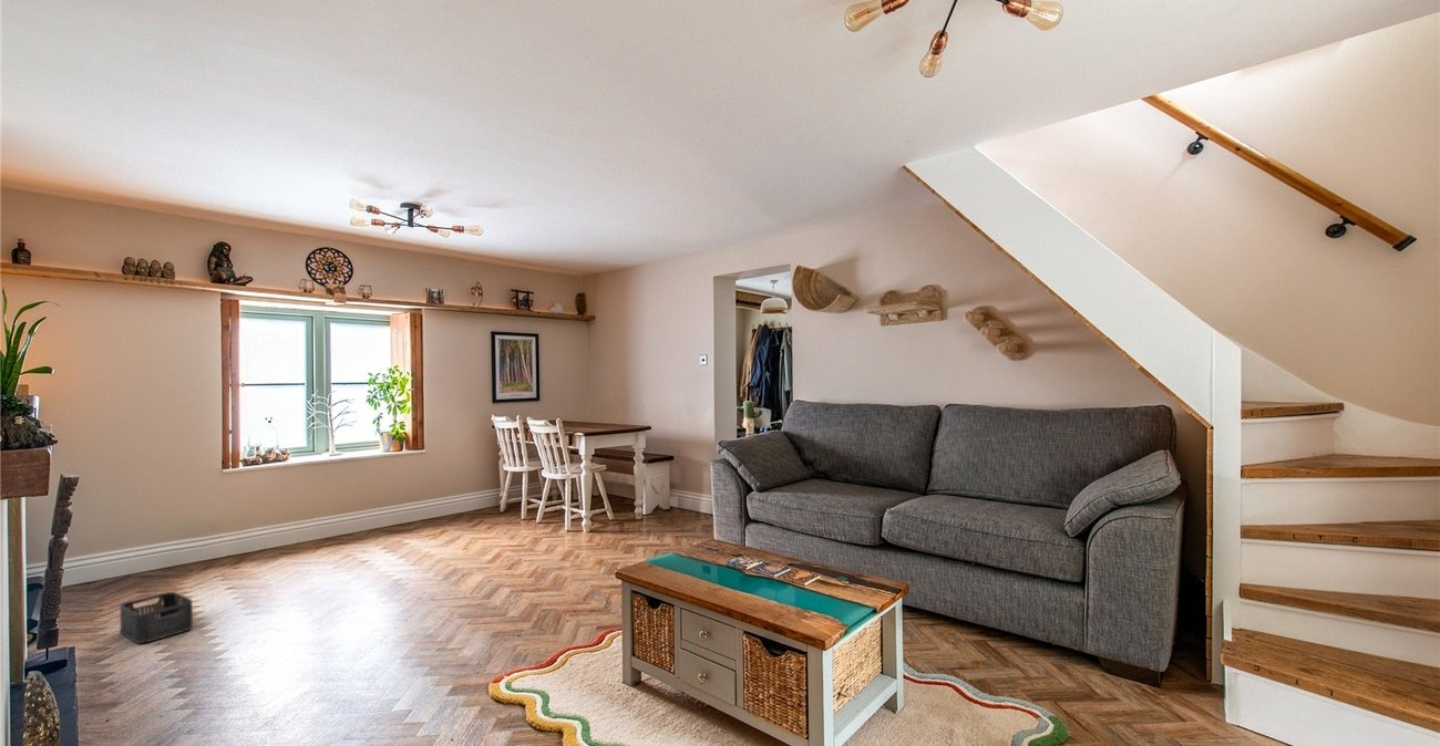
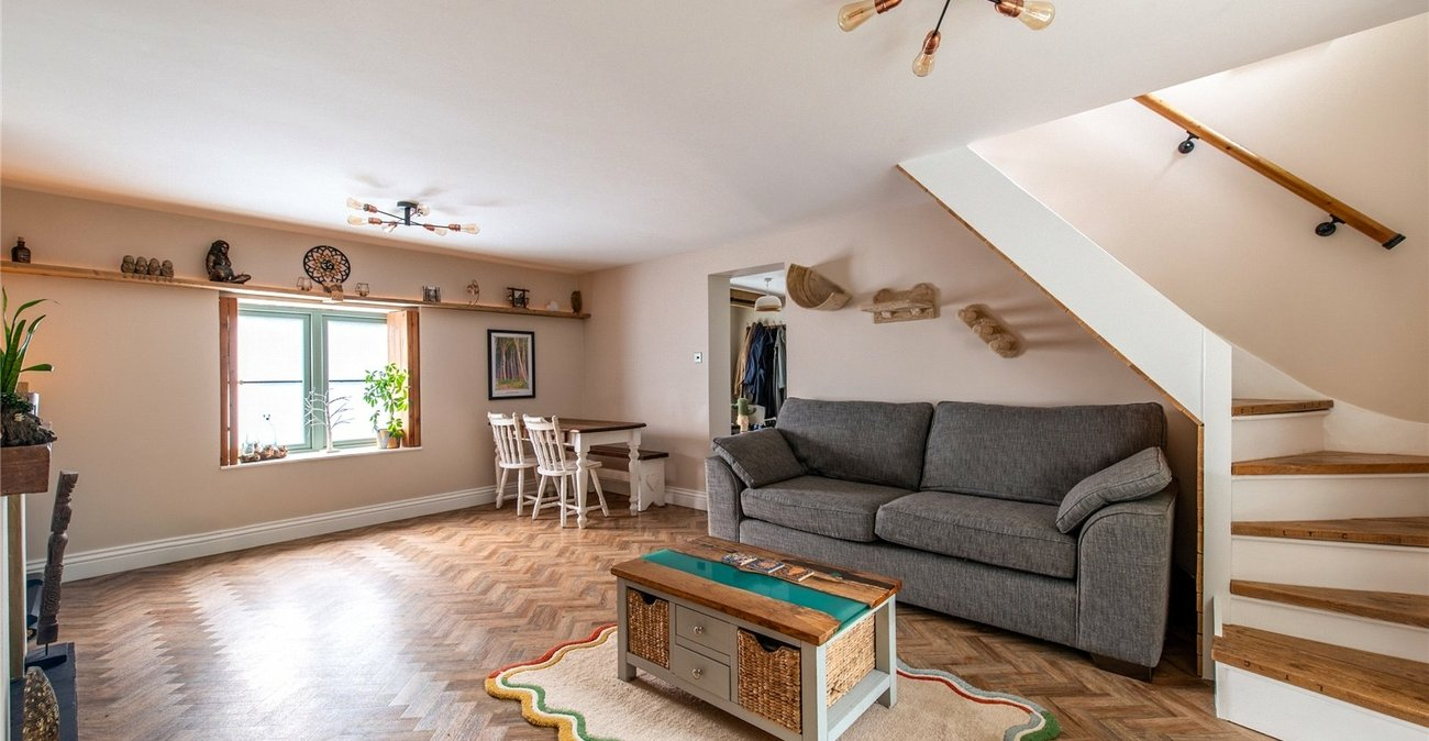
- storage bin (156, 617)
